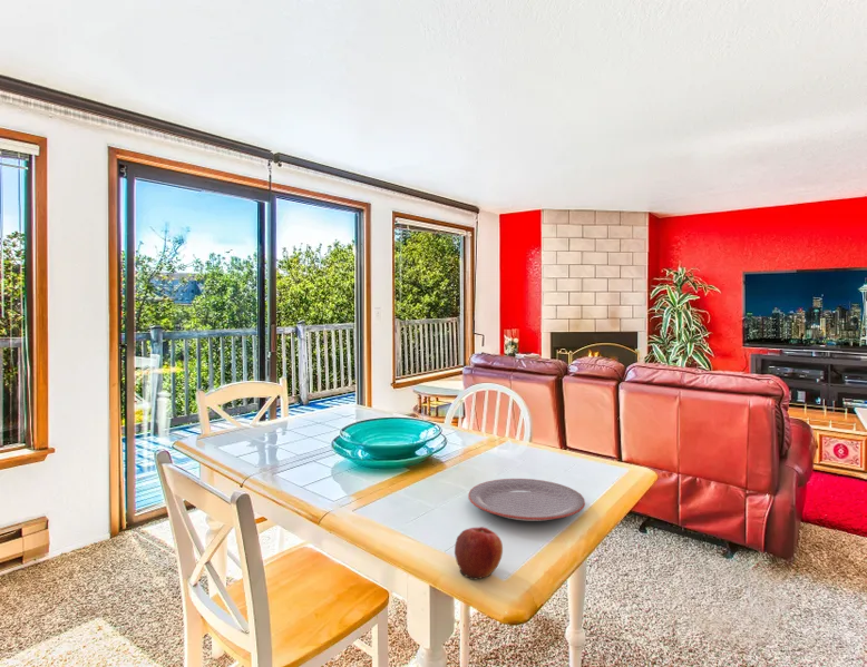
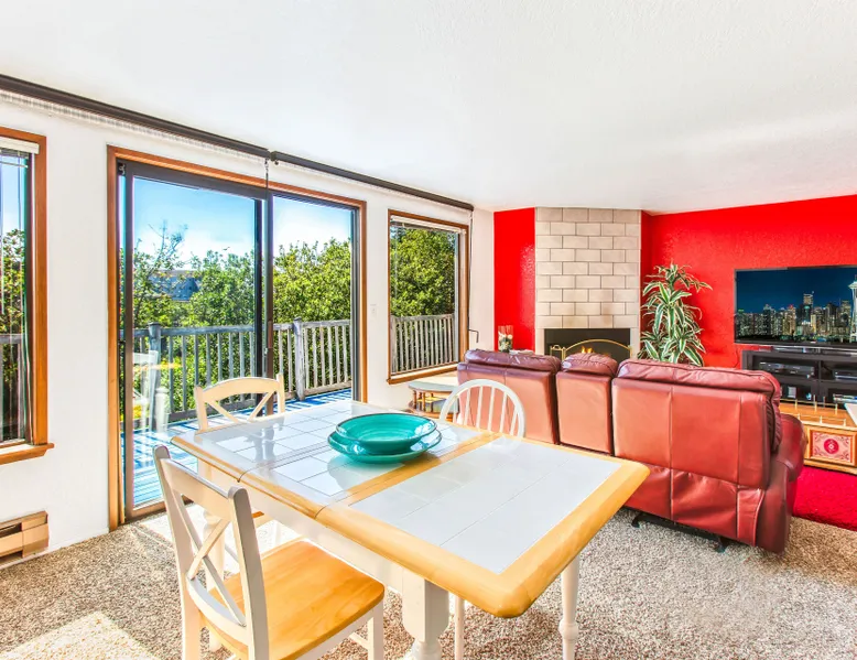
- apple (478, 549)
- plate (525, 500)
